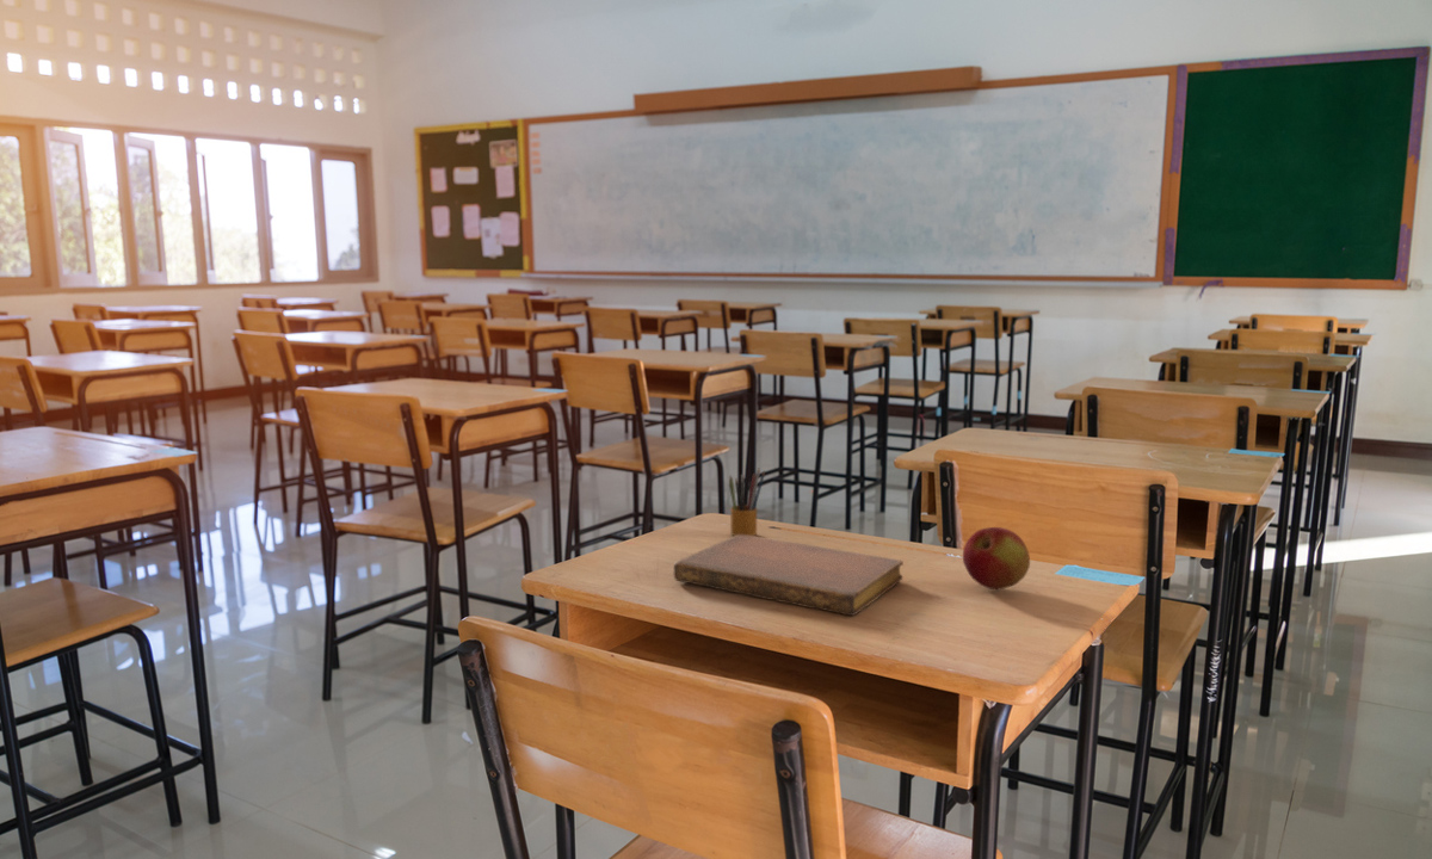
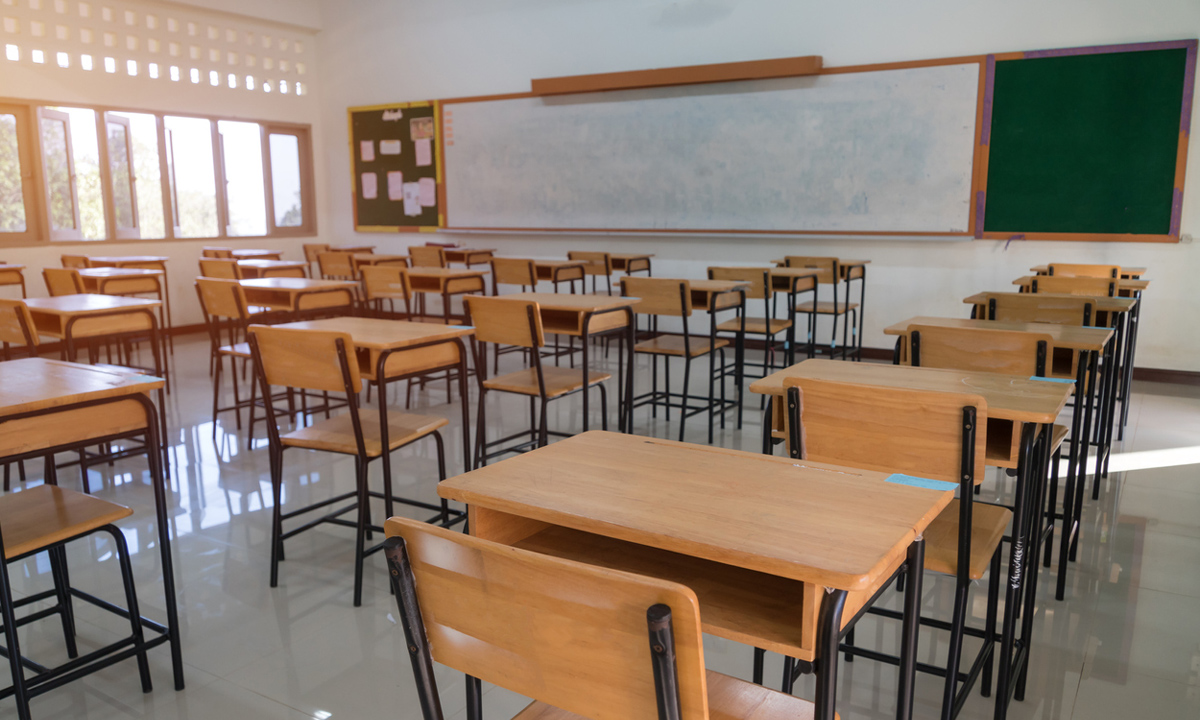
- apple (995, 557)
- notebook (789, 570)
- pencil box (743, 502)
